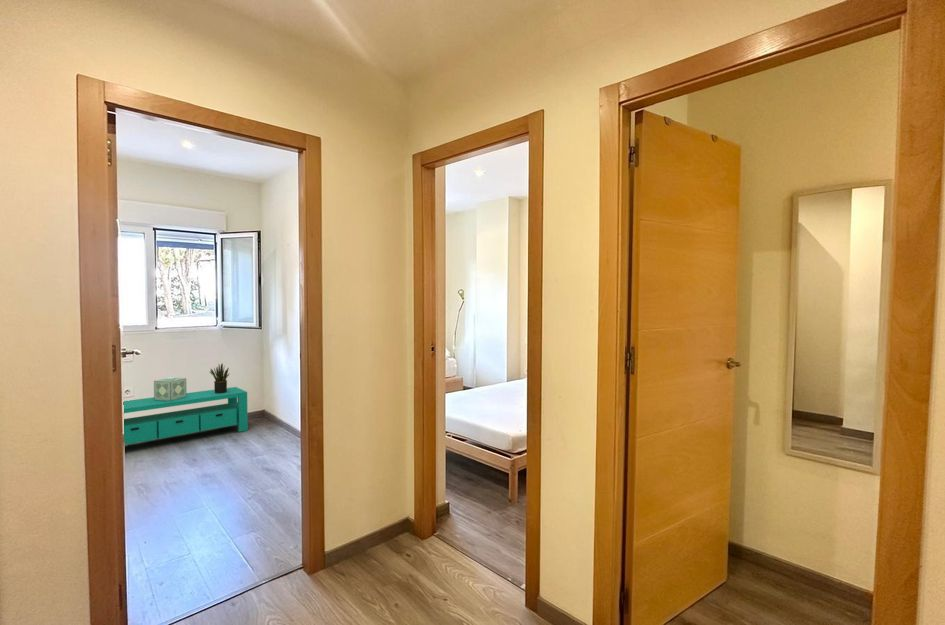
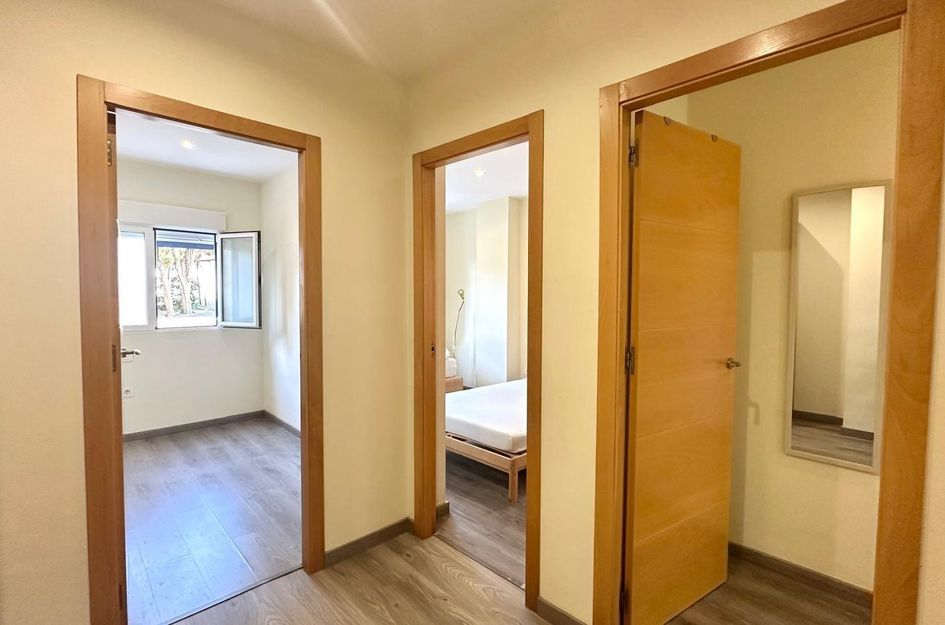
- decorative box (170, 387)
- storage bench (175, 418)
- potted plant (218, 377)
